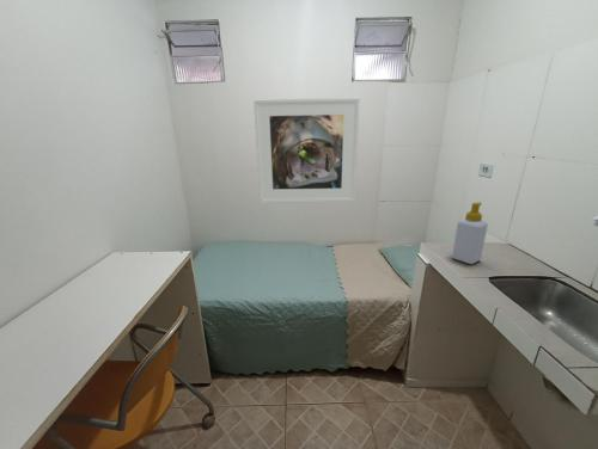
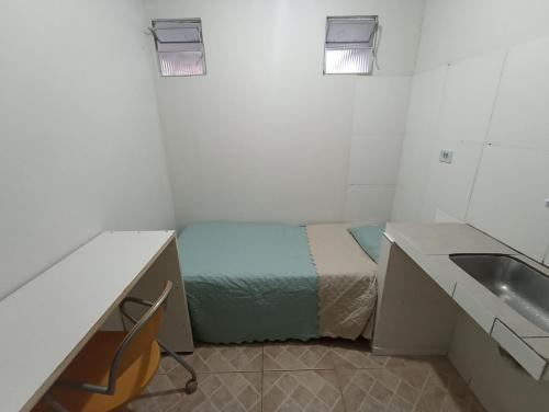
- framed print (306, 153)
- soap bottle (470, 232)
